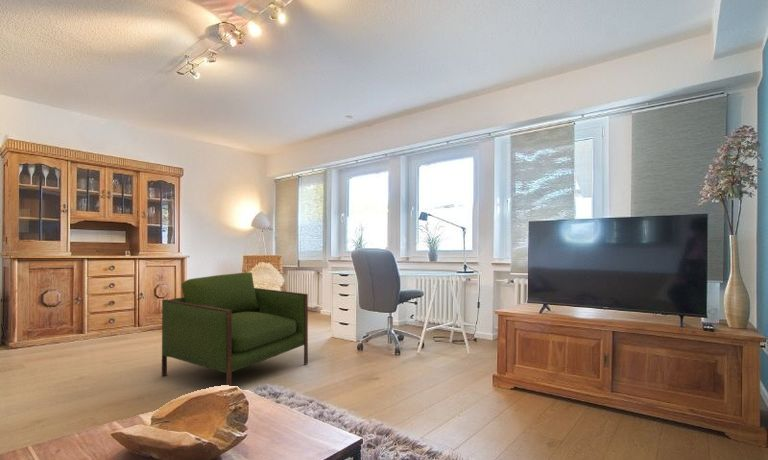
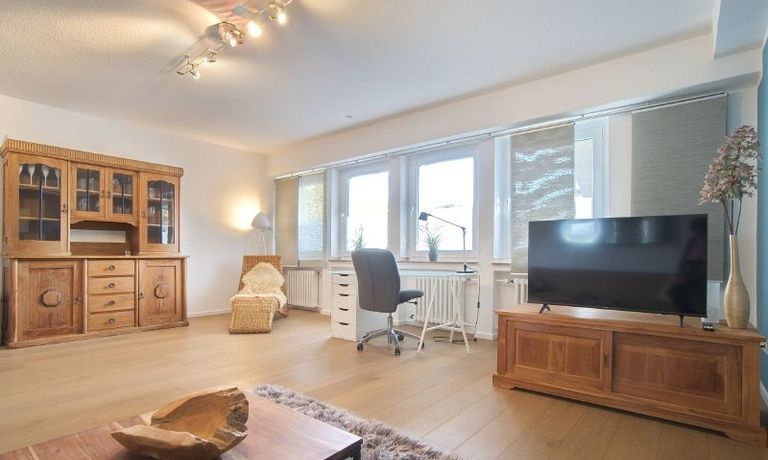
- armchair (238, 323)
